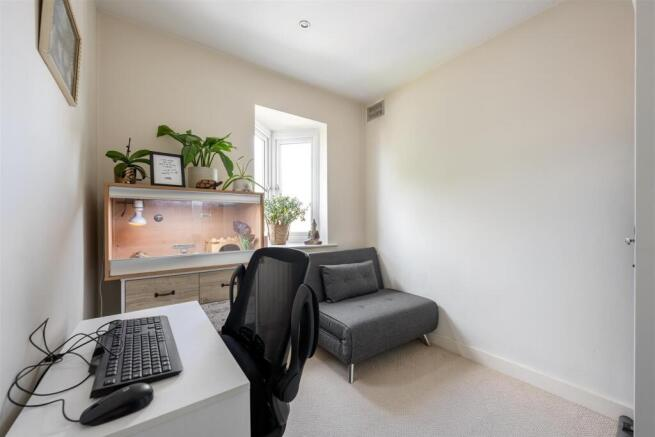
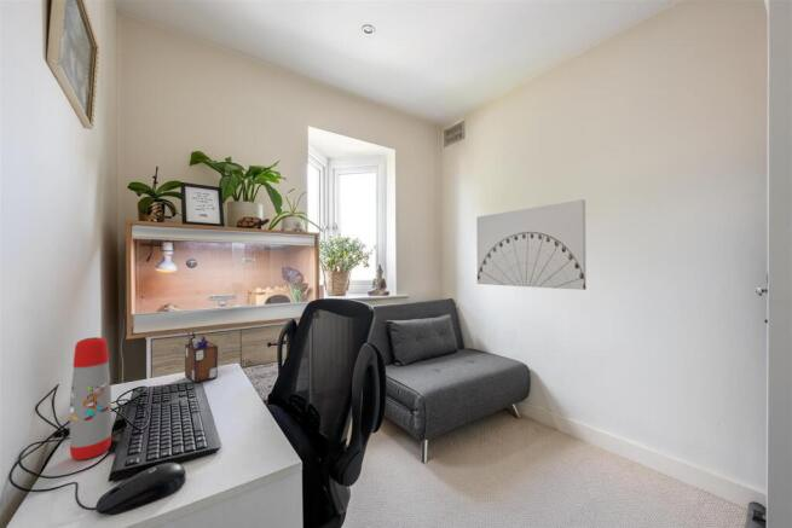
+ water bottle (91, 395)
+ wall art (524, 248)
+ desk organizer (201, 354)
